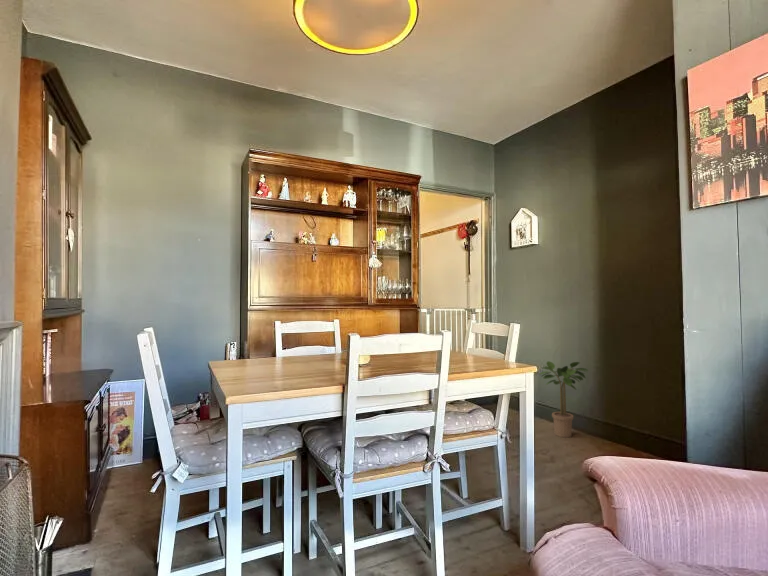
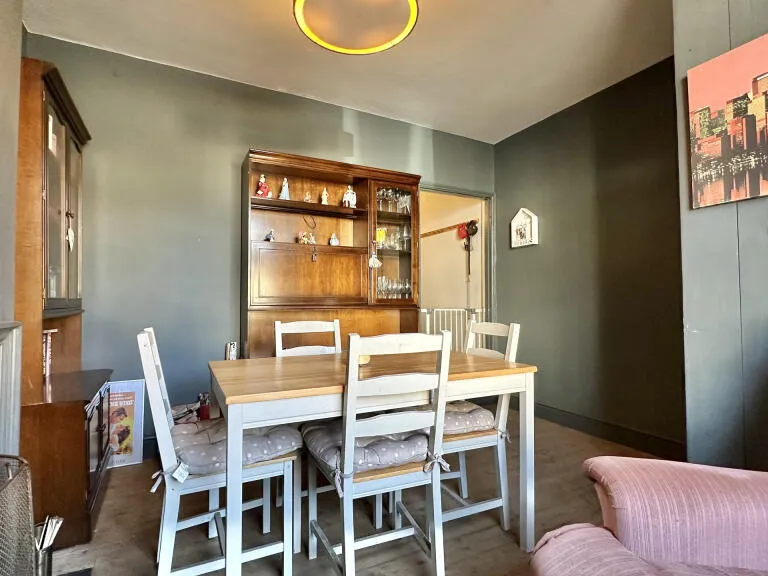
- potted plant (565, 396)
